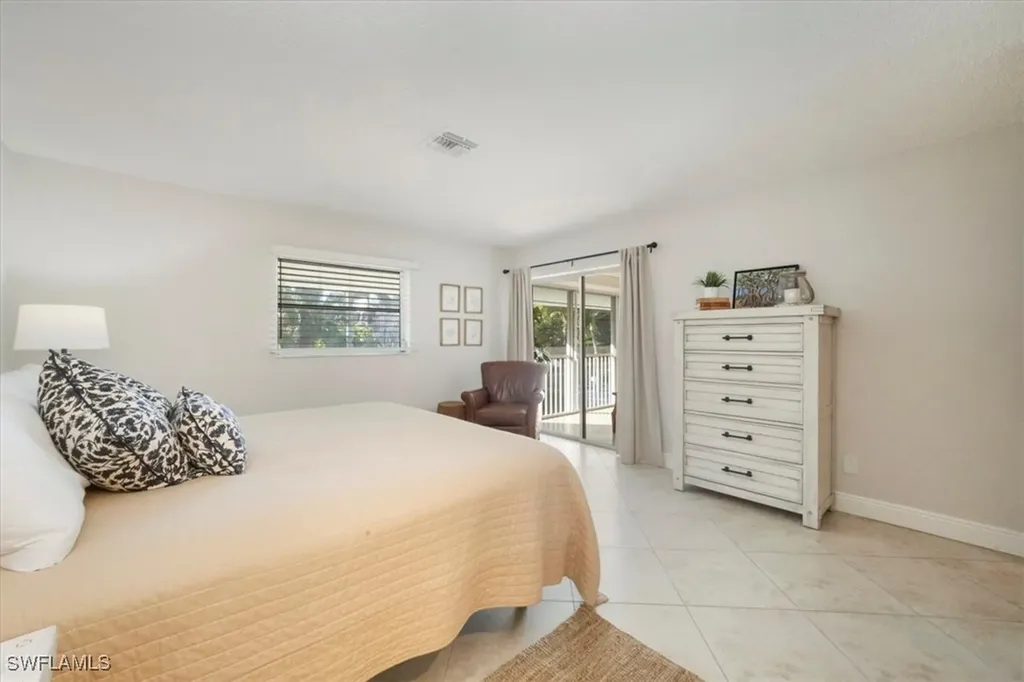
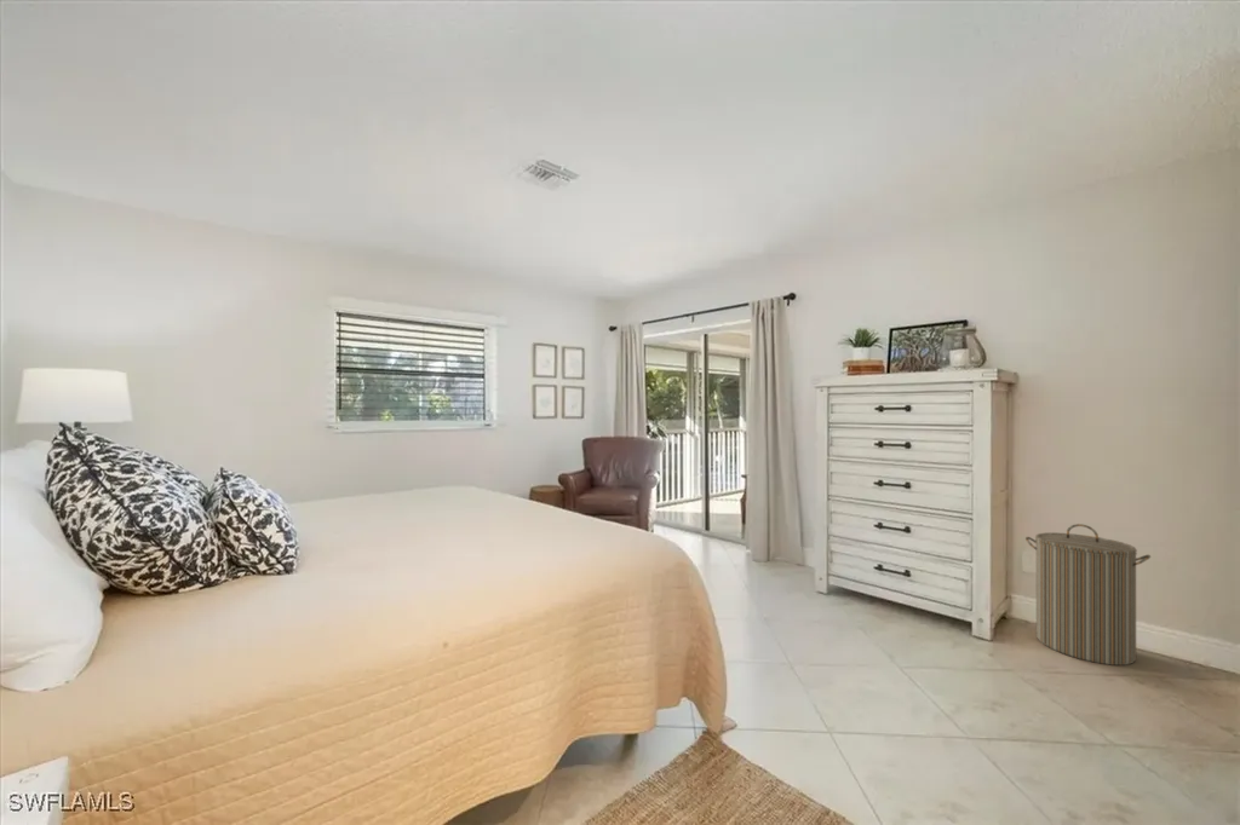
+ laundry hamper (1083, 585)
